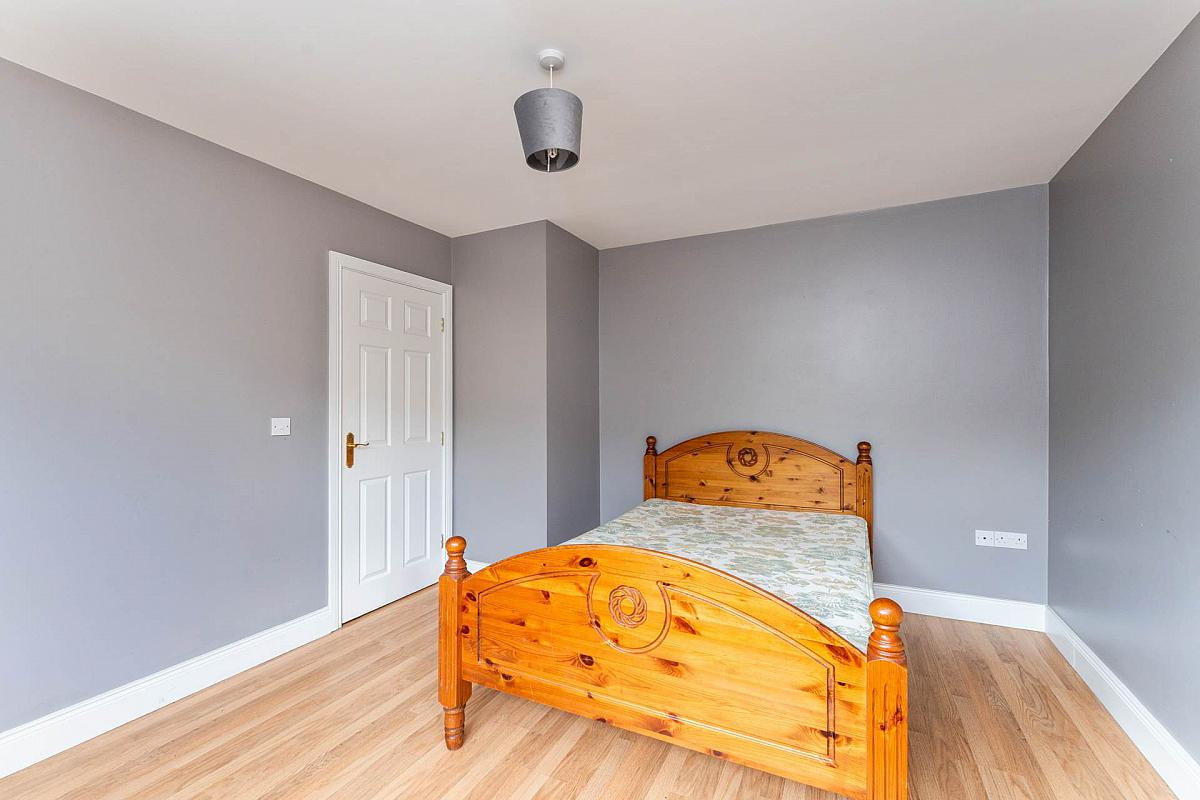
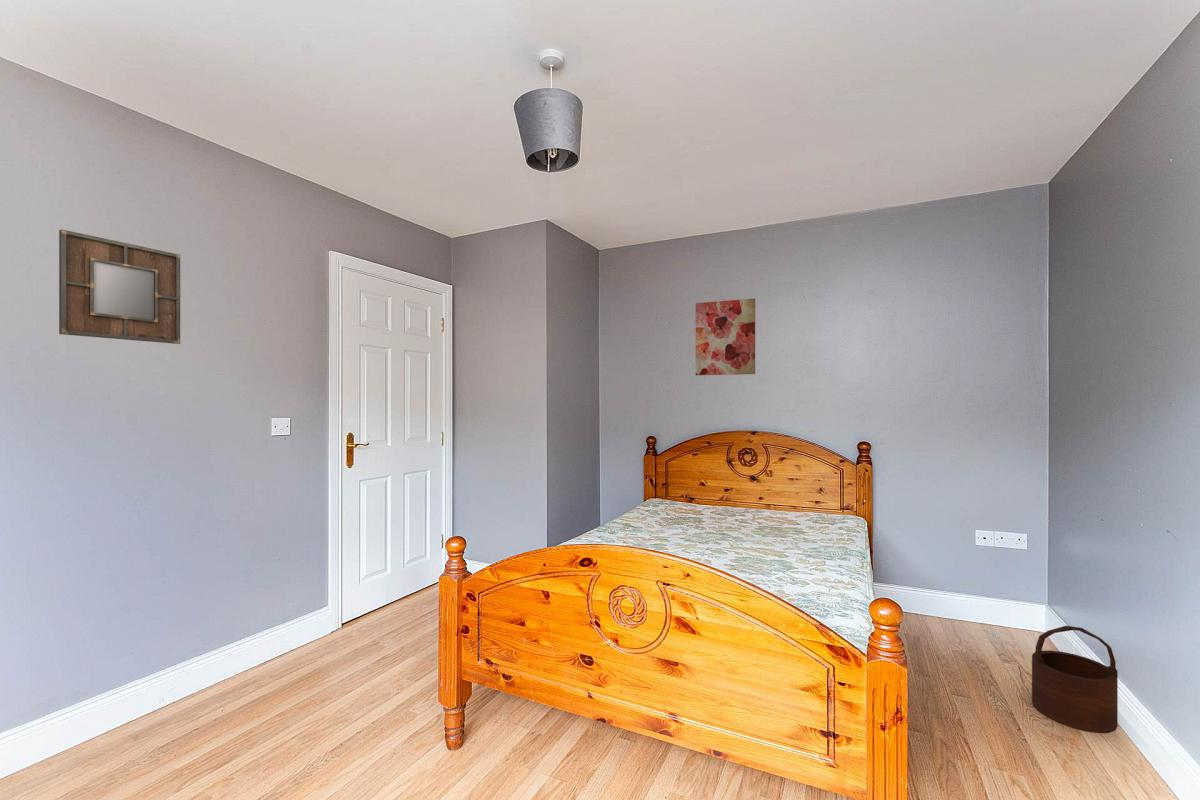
+ wooden bucket (1073, 669)
+ wall art (724, 337)
+ home mirror (124, 291)
